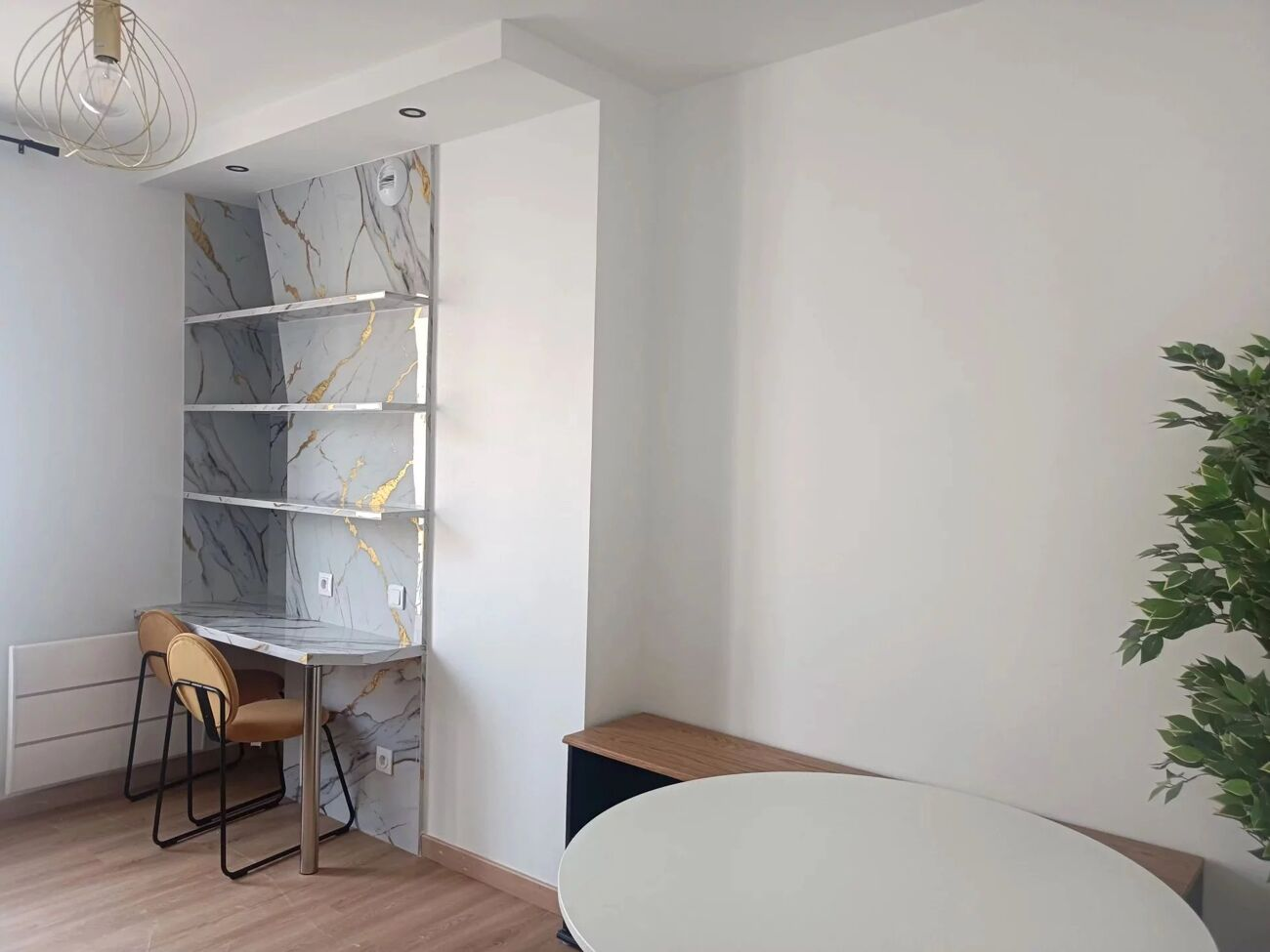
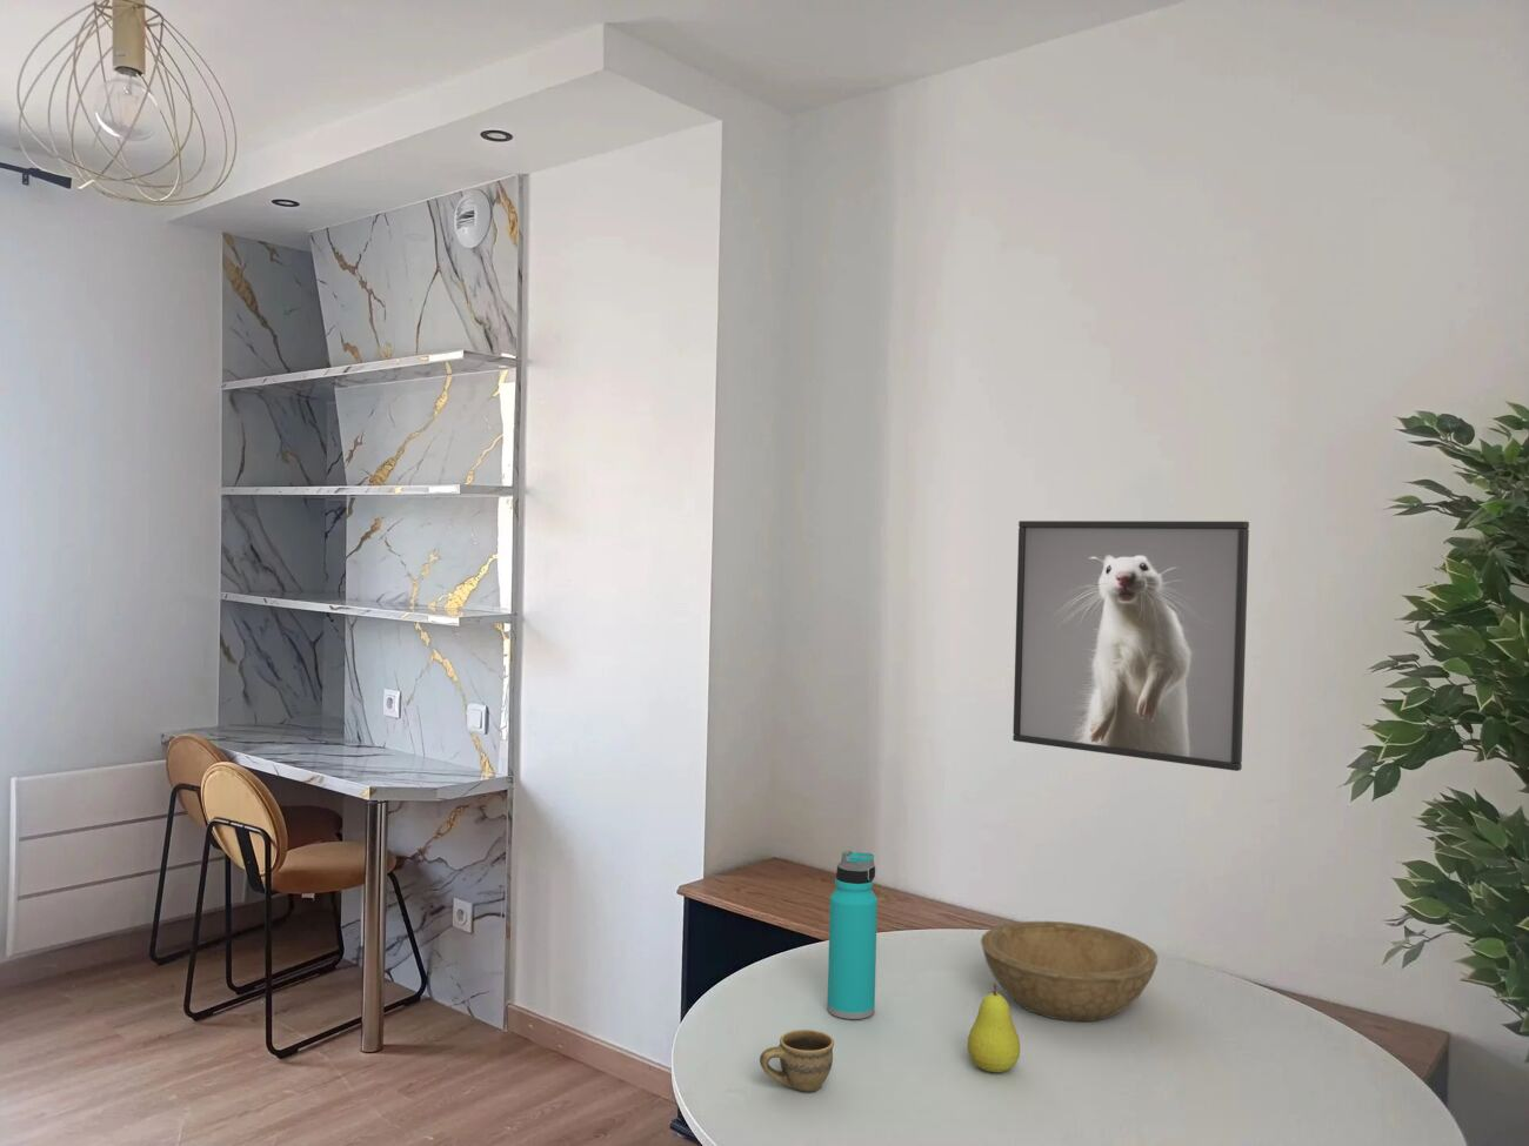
+ fruit (994, 1024)
+ cup (796, 1063)
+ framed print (1123, 637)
+ bowl (1067, 973)
+ water bottle (852, 931)
